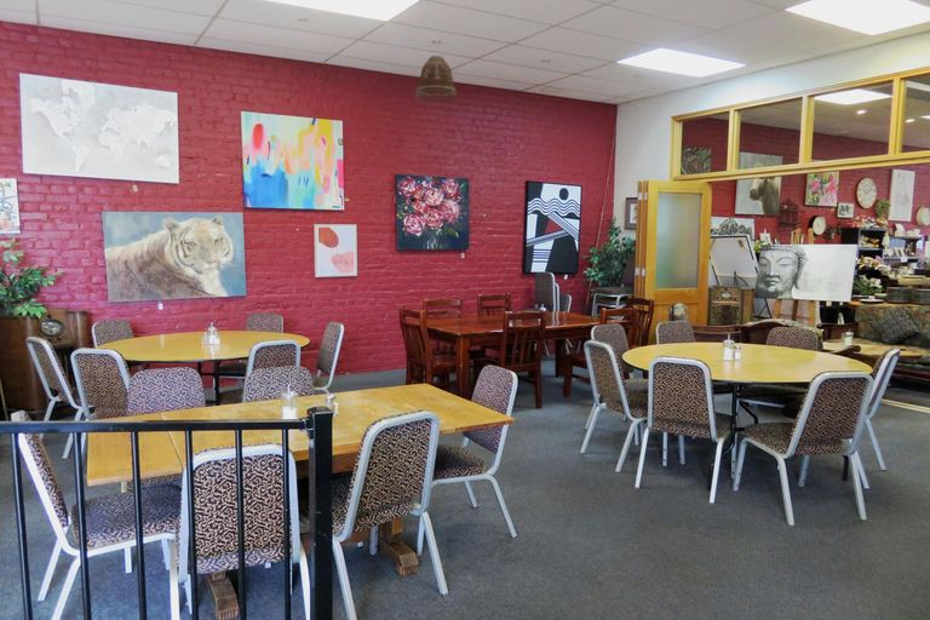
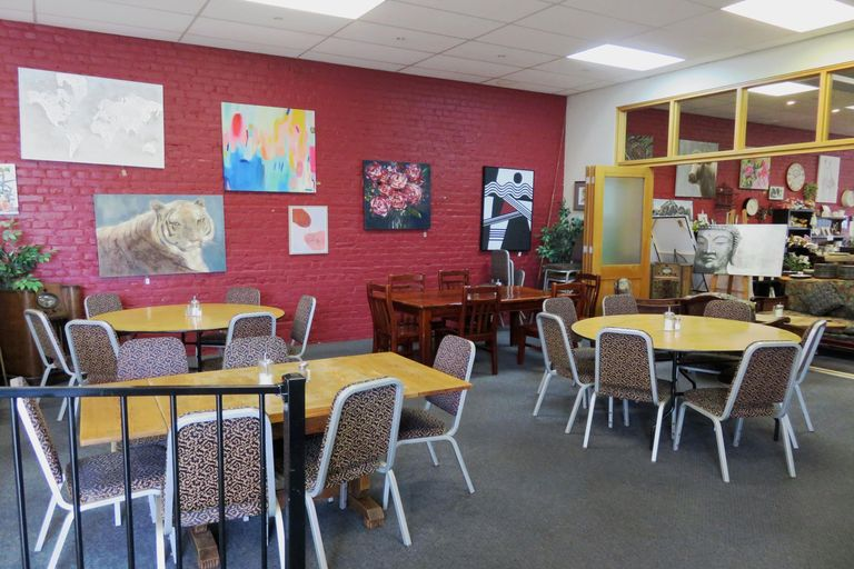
- lamp shade (435, 78)
